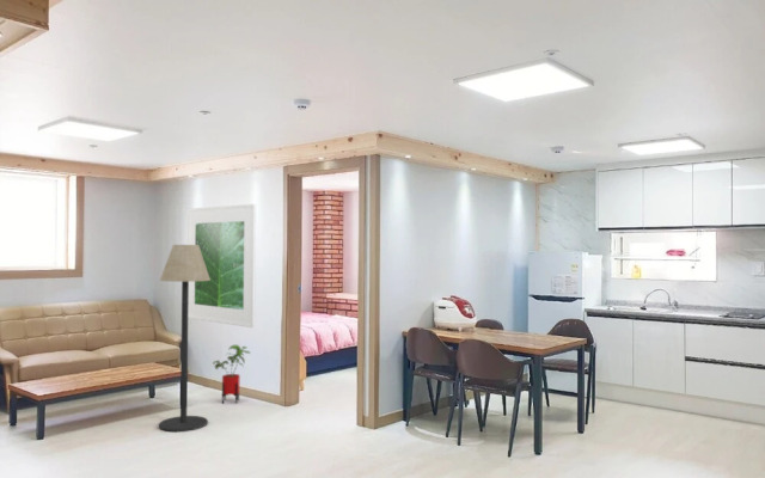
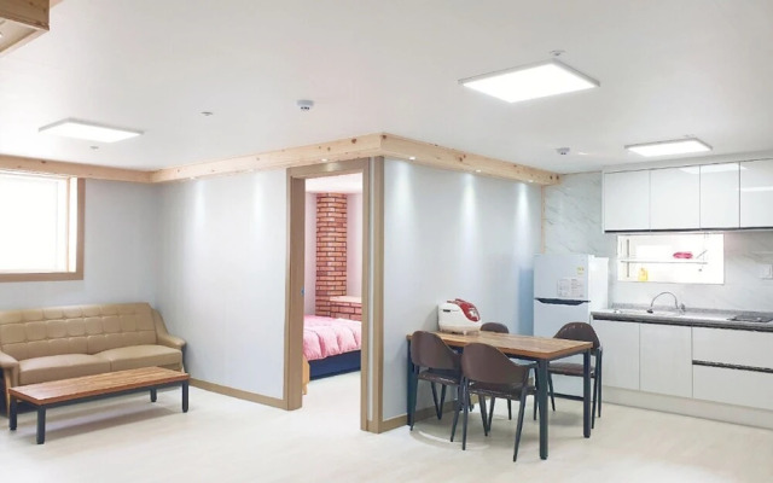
- house plant (231, 374)
- floor lamp (184, 333)
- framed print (219, 264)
